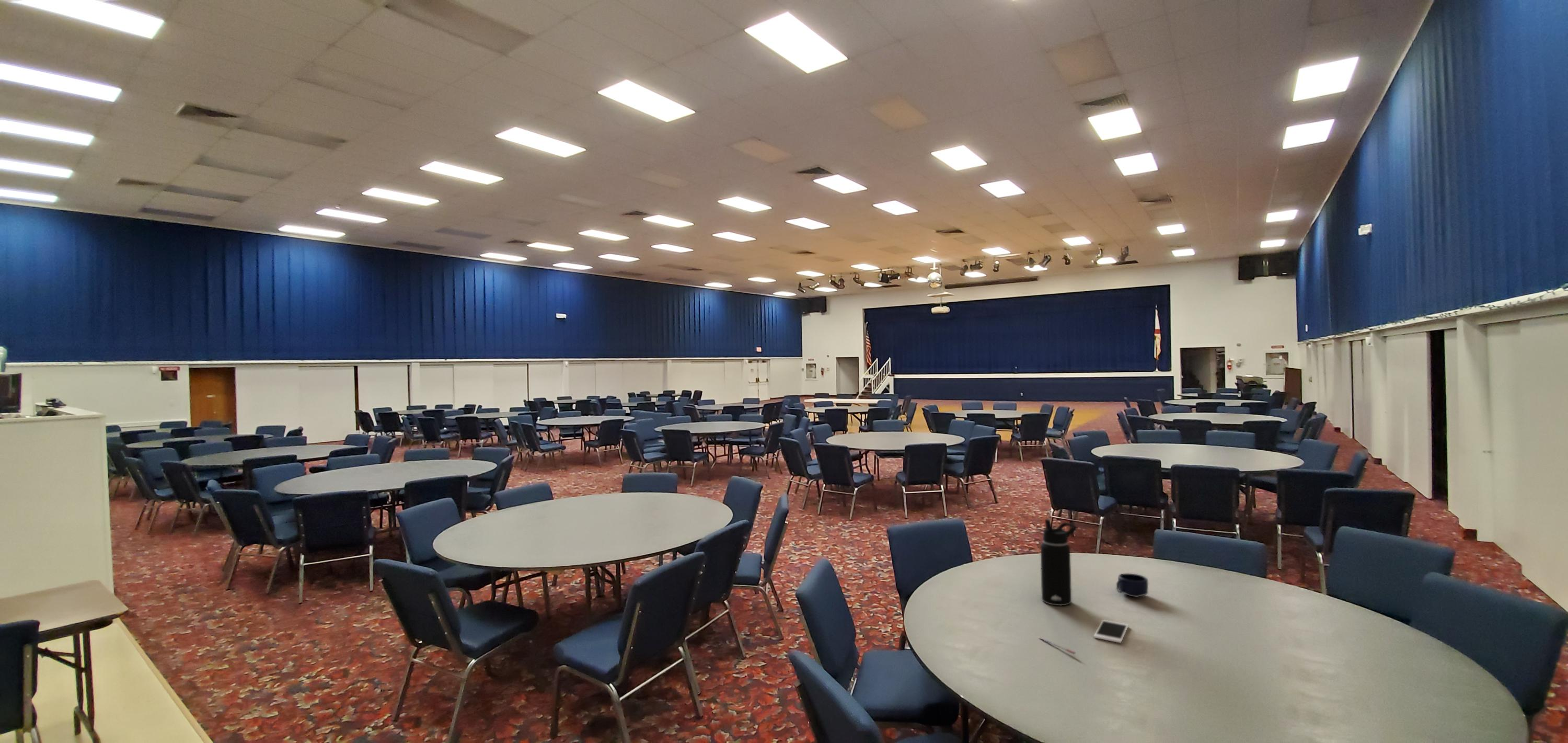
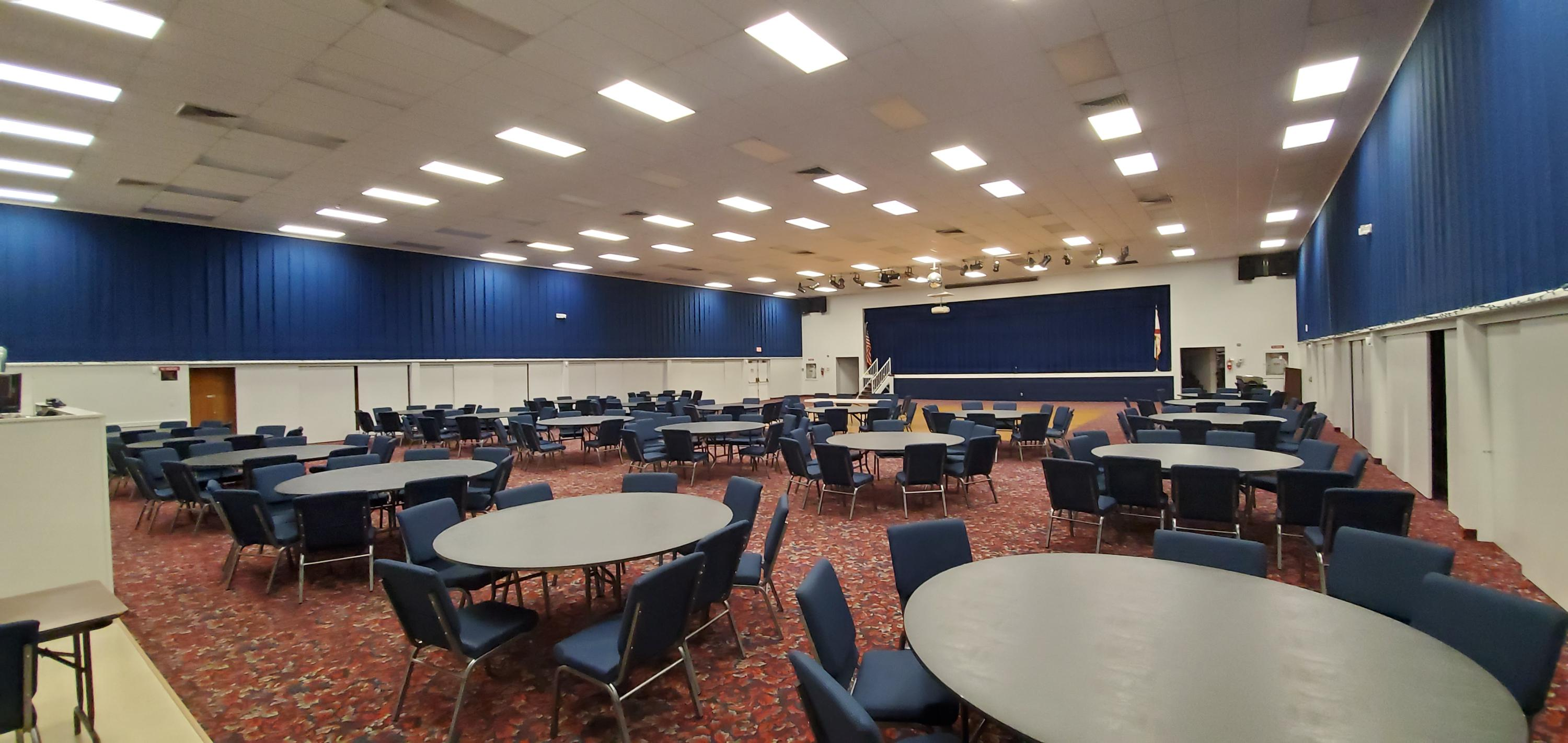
- pen (1056, 645)
- mug (1131, 586)
- water bottle (1058, 559)
- cell phone (1111, 631)
